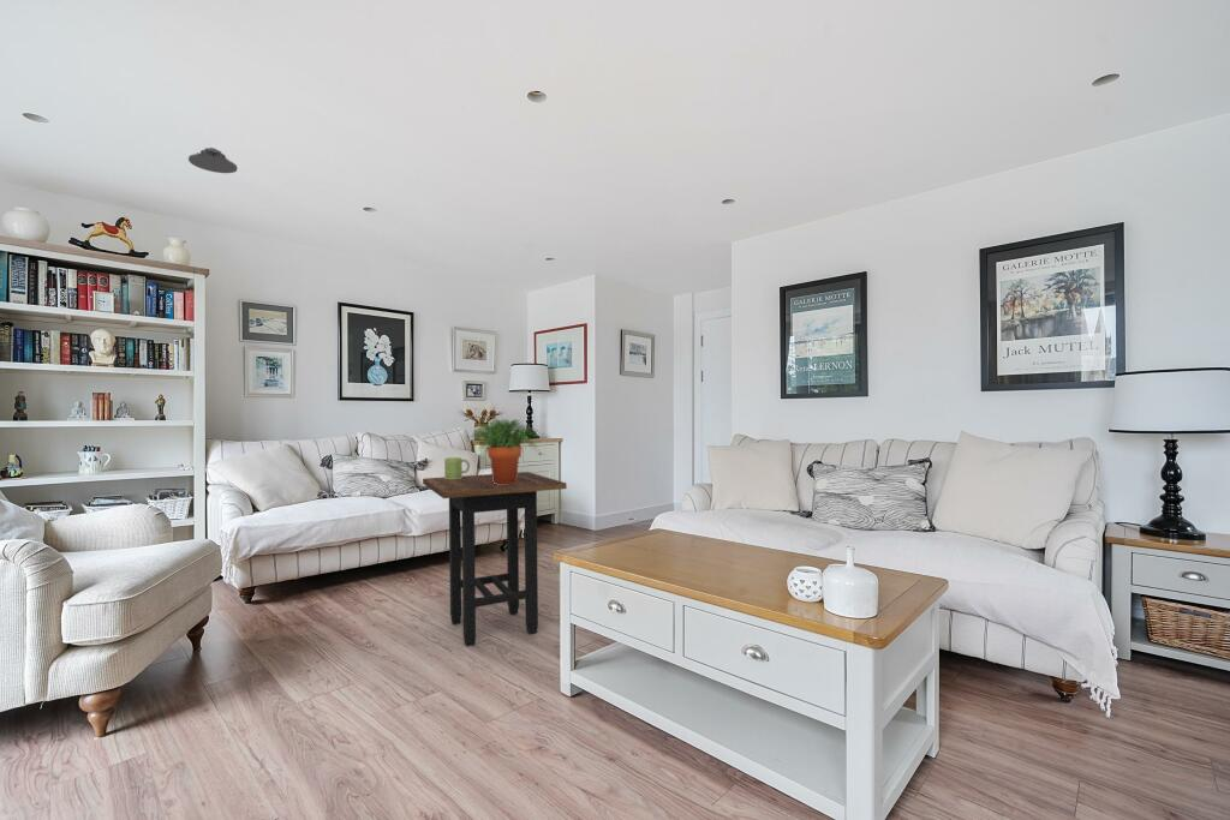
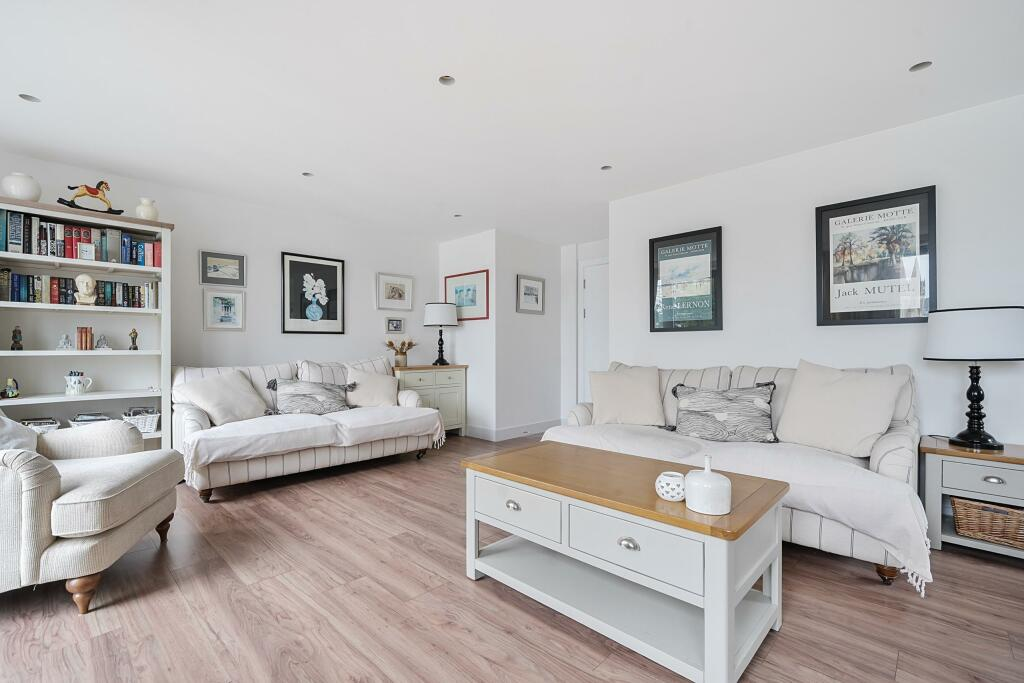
- mug (456, 467)
- side table (507, 553)
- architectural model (213, 155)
- potted plant (503, 450)
